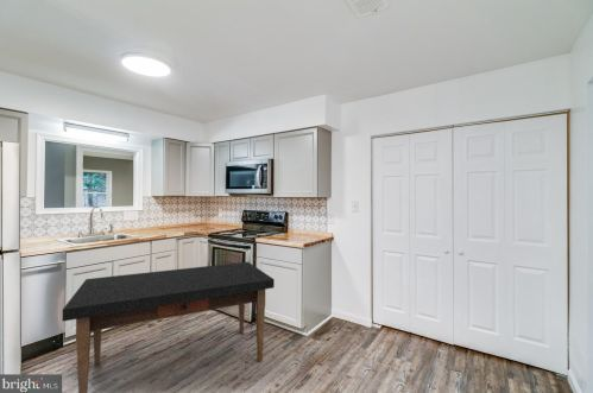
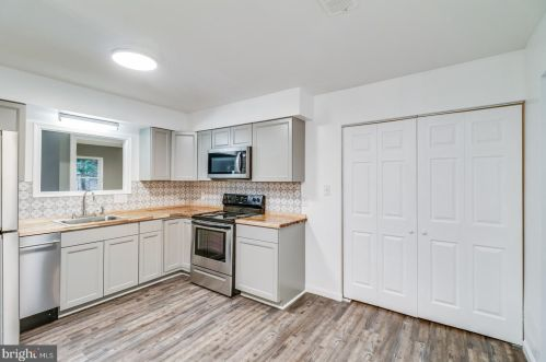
- dining table (179, 315)
